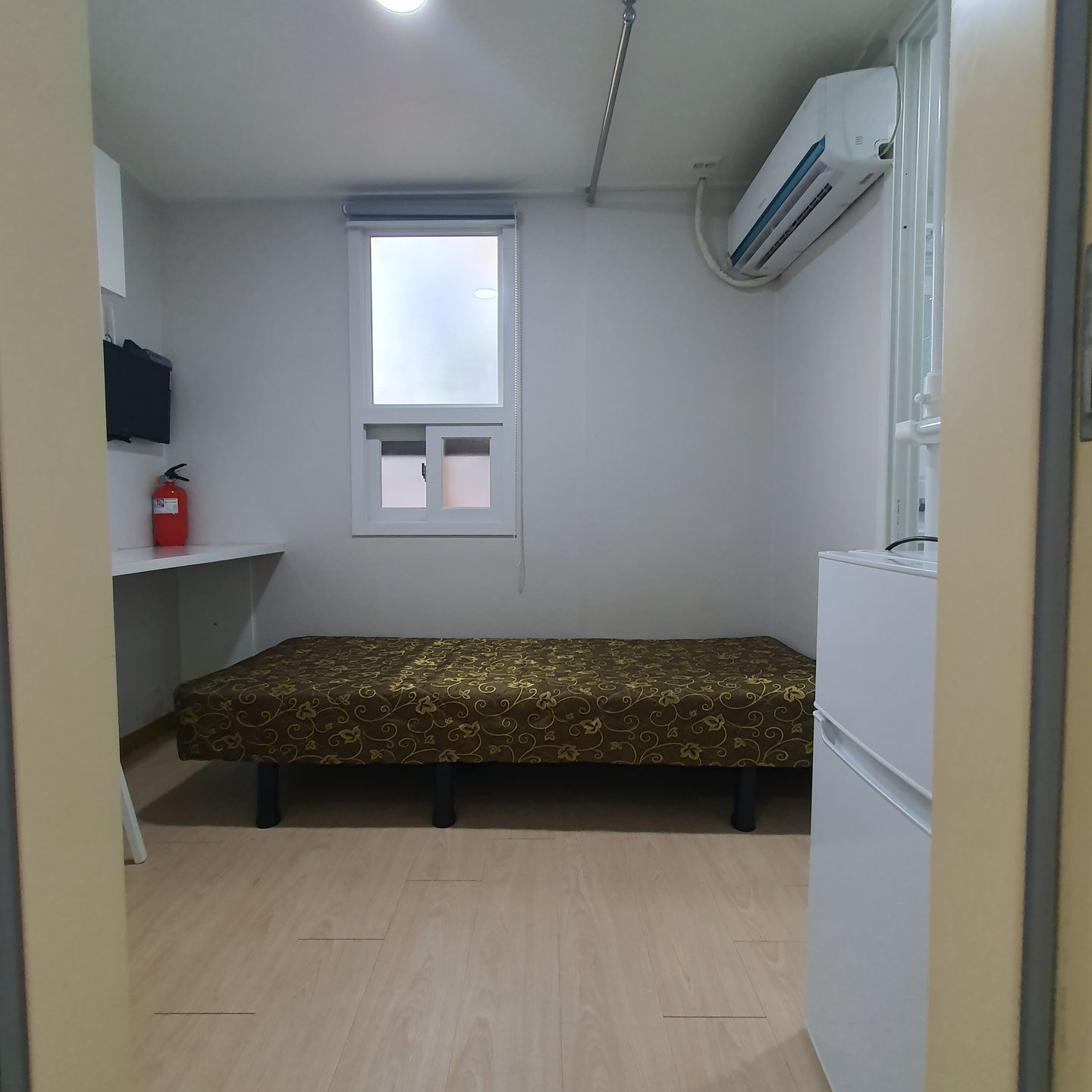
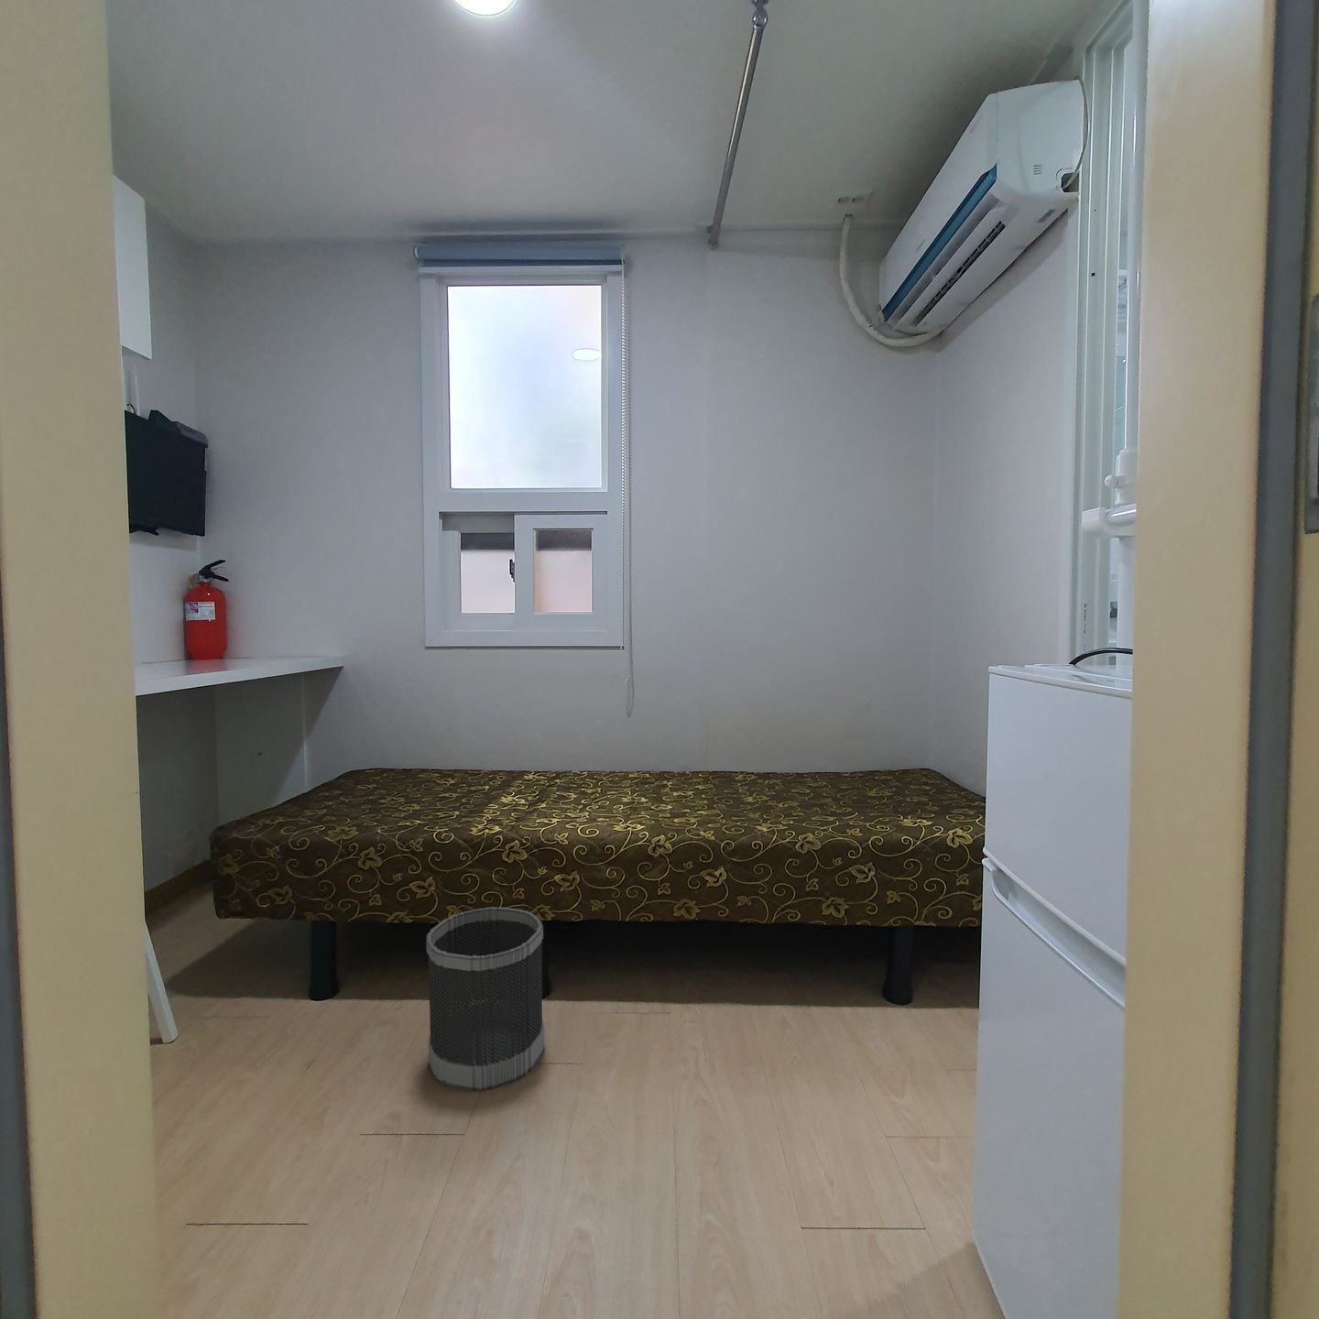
+ wastebasket (487, 992)
